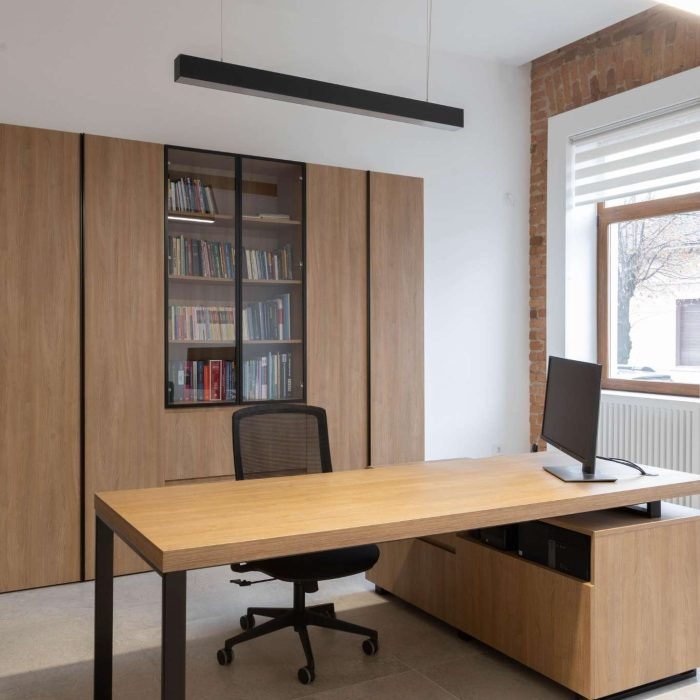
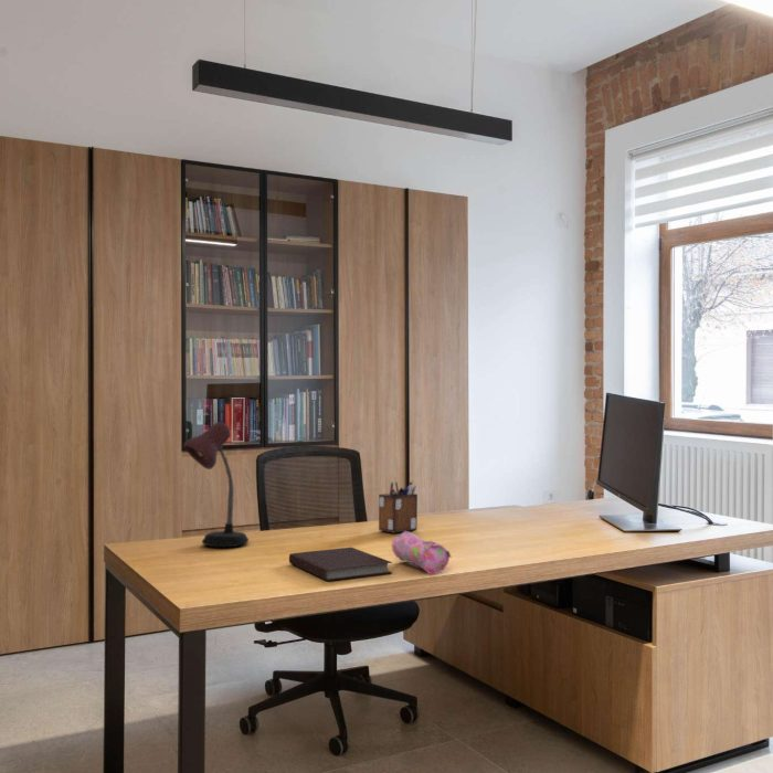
+ desk lamp (229, 484)
+ notebook (339, 562)
+ desk organizer (398, 505)
+ pencil case (420, 551)
